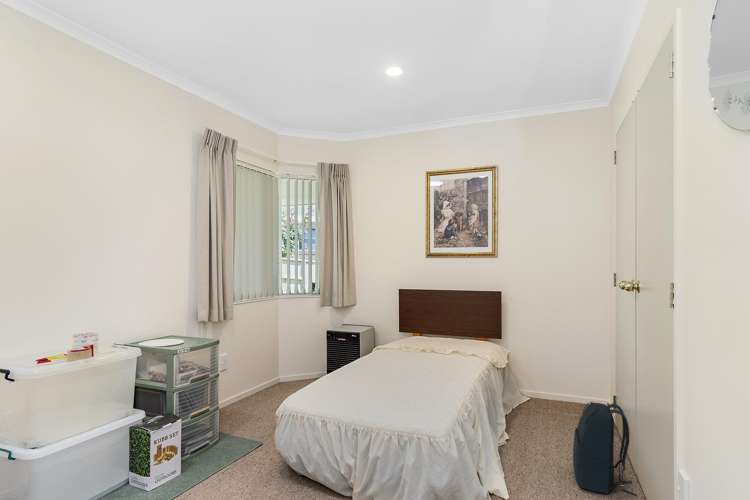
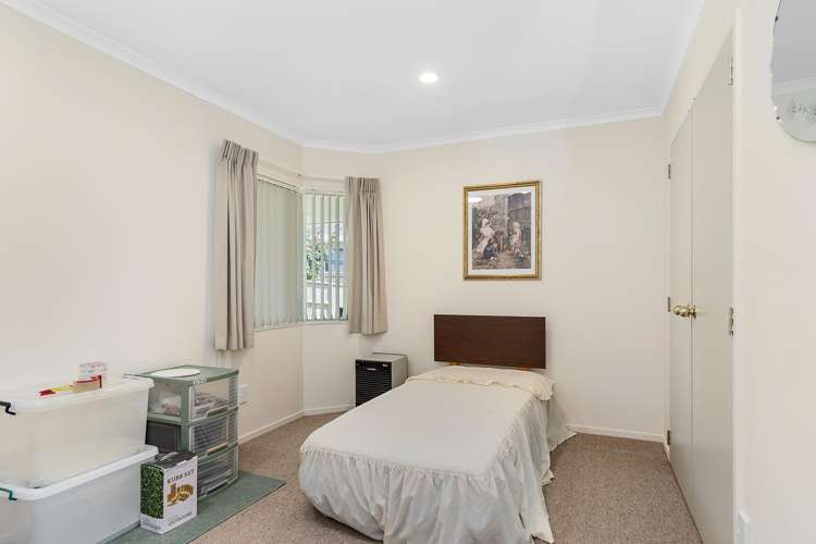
- backpack (603, 442)
